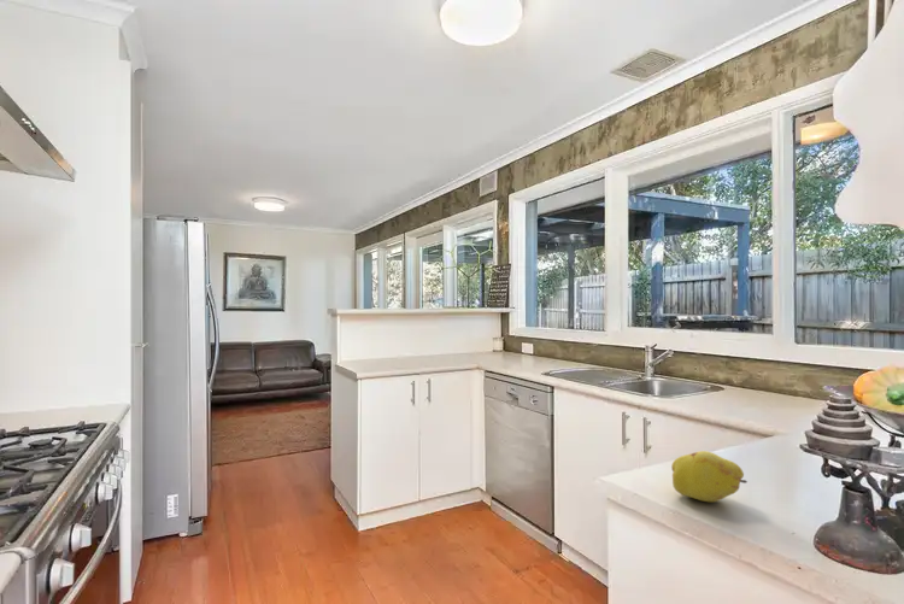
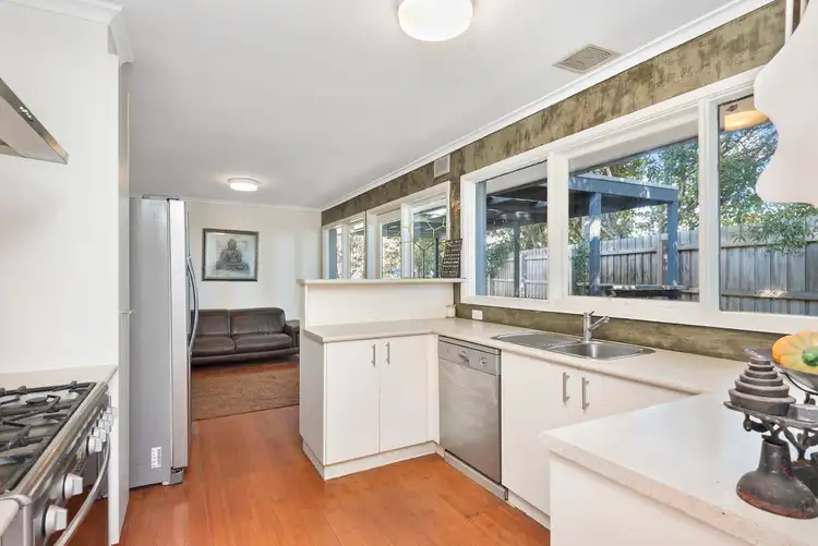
- fruit (708, 475)
